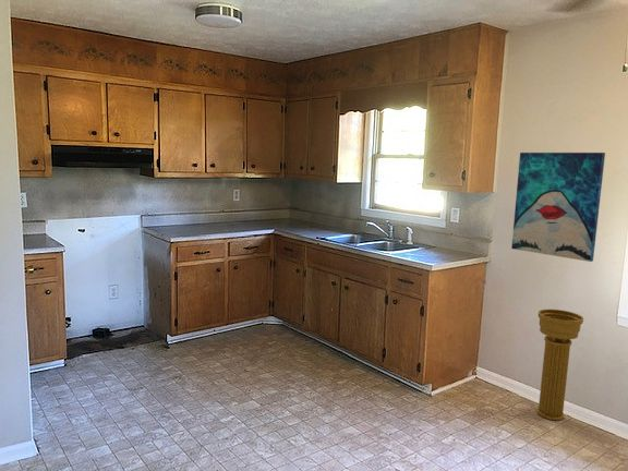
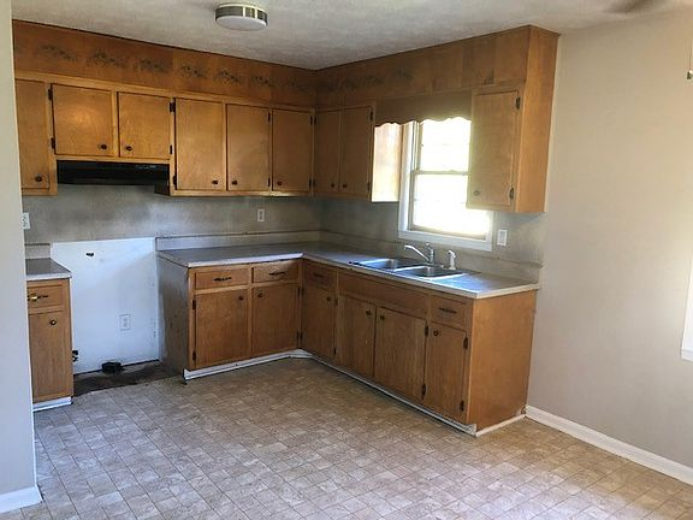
- wall art (554, 204)
- planter (555, 365)
